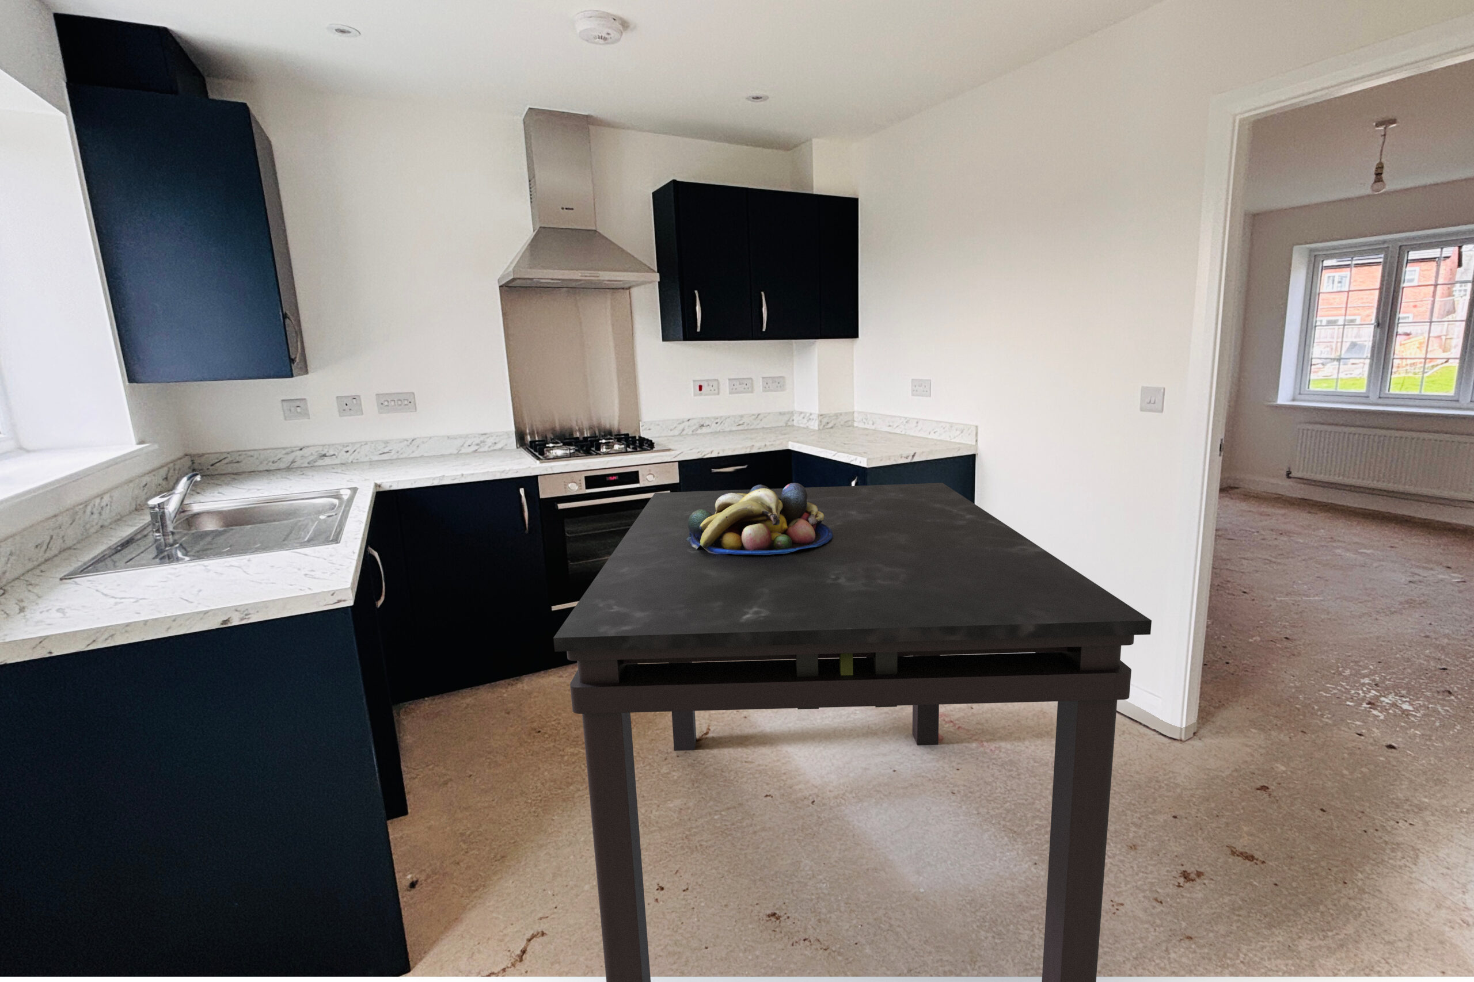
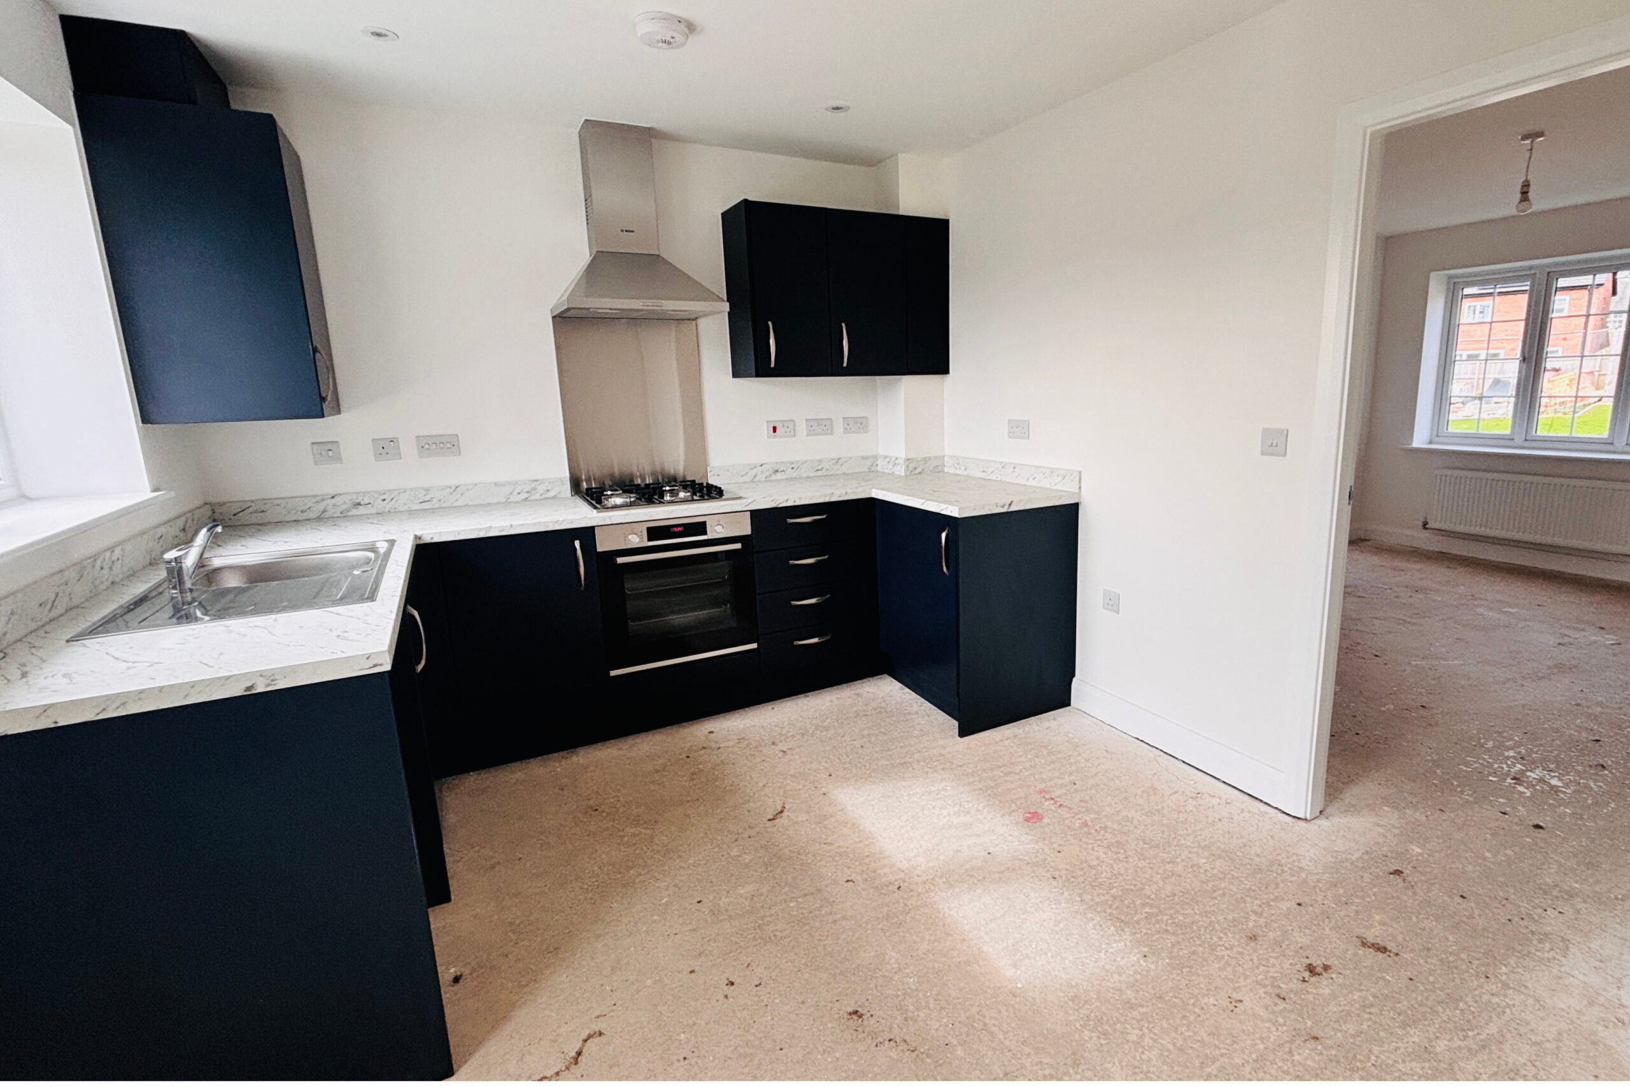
- dining table (817, 700)
- fruit bowl (760, 511)
